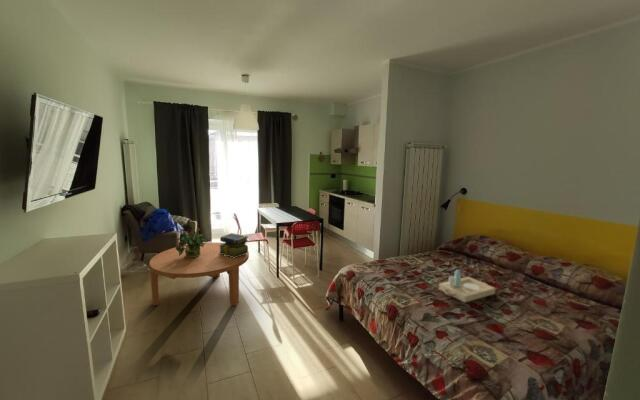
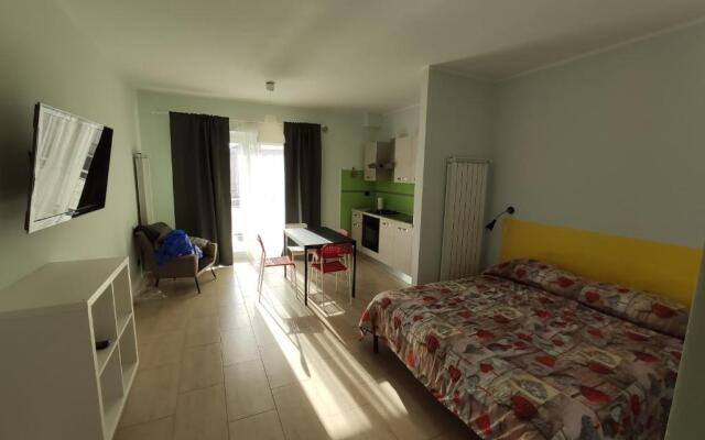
- stack of books (234, 244)
- coffee table (202, 274)
- potted plant (192, 242)
- serving tray (467, 281)
